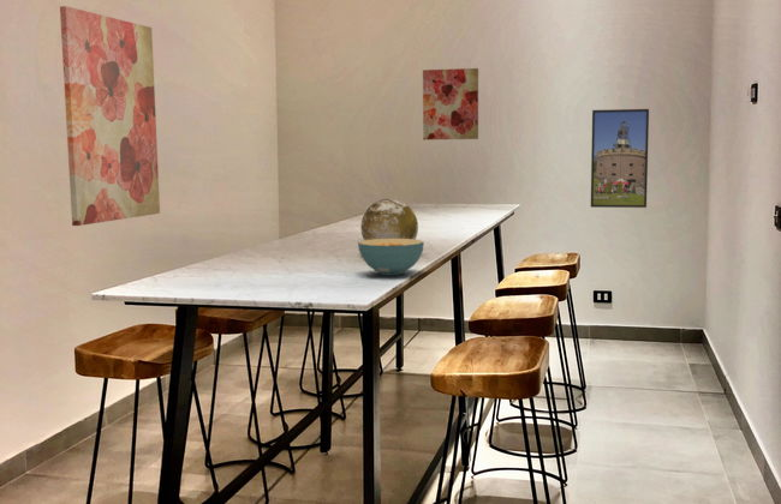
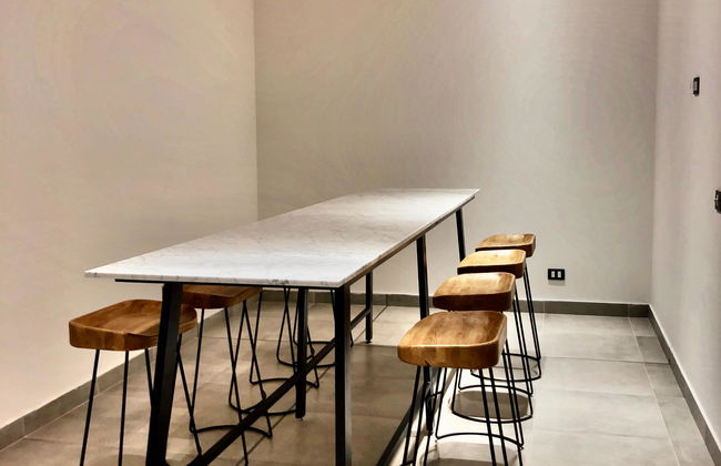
- decorative orb (389, 227)
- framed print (619, 158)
- cereal bowl (390, 257)
- wall art (114, 119)
- wall art (449, 104)
